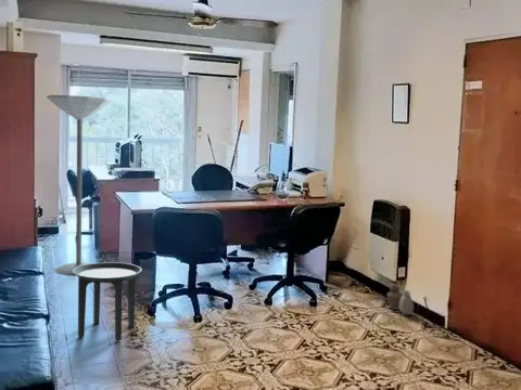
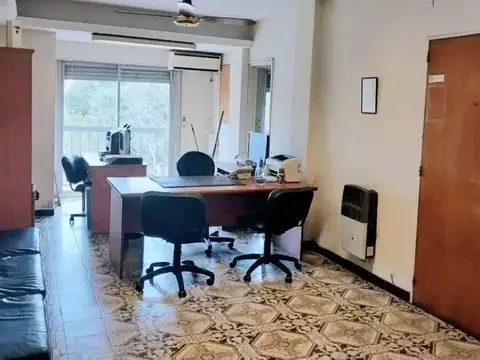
- vase (399, 299)
- side table (99, 300)
- floor lamp (79, 184)
